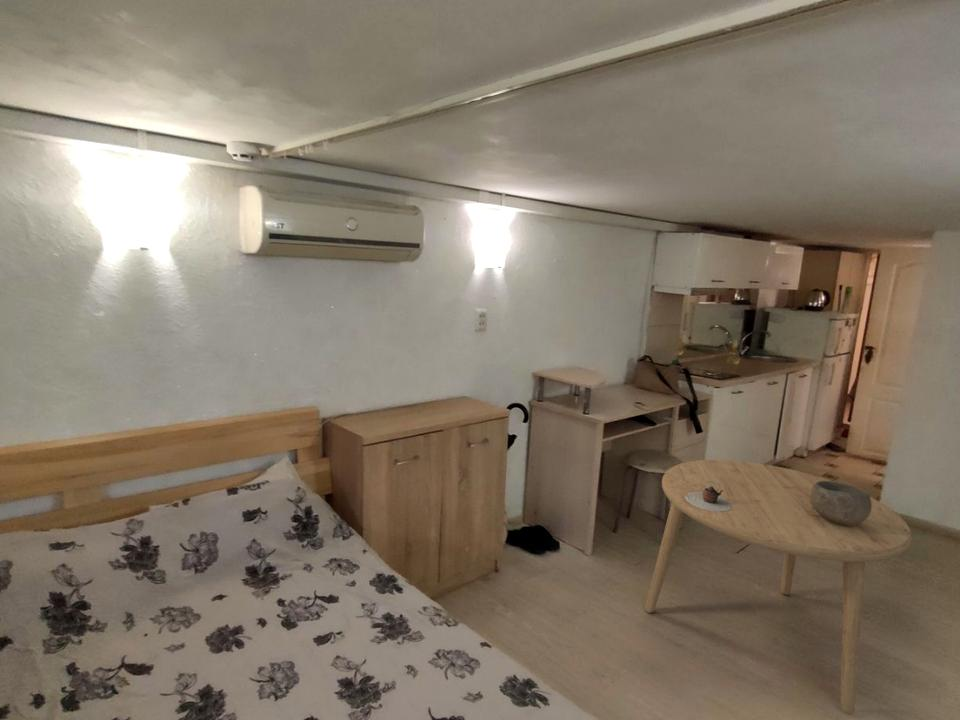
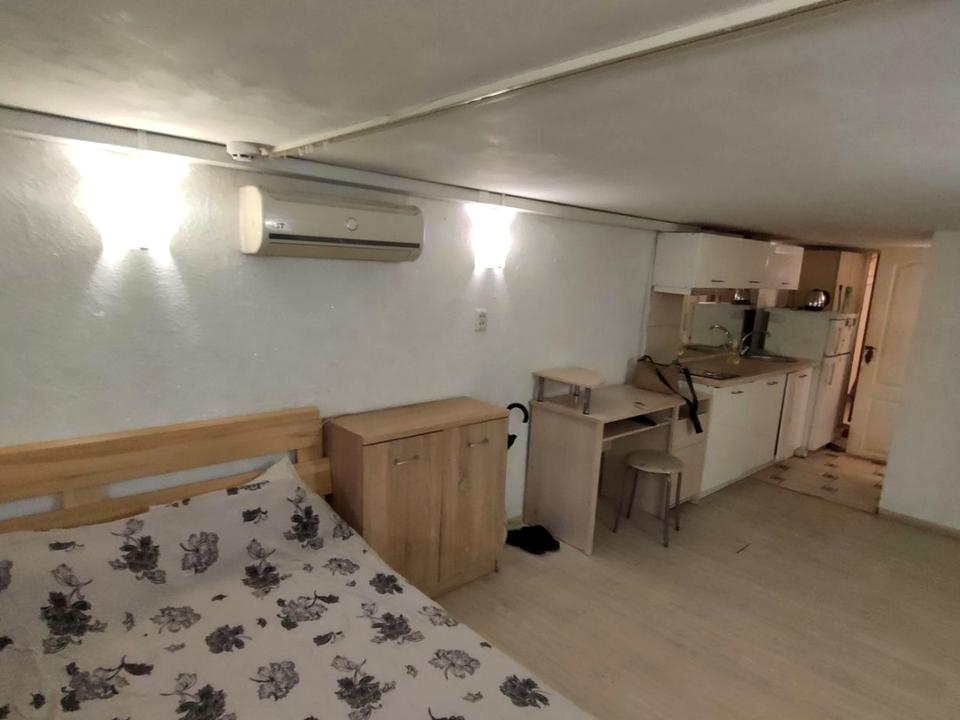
- bowl (839, 503)
- teapot (709, 491)
- dining table (768, 548)
